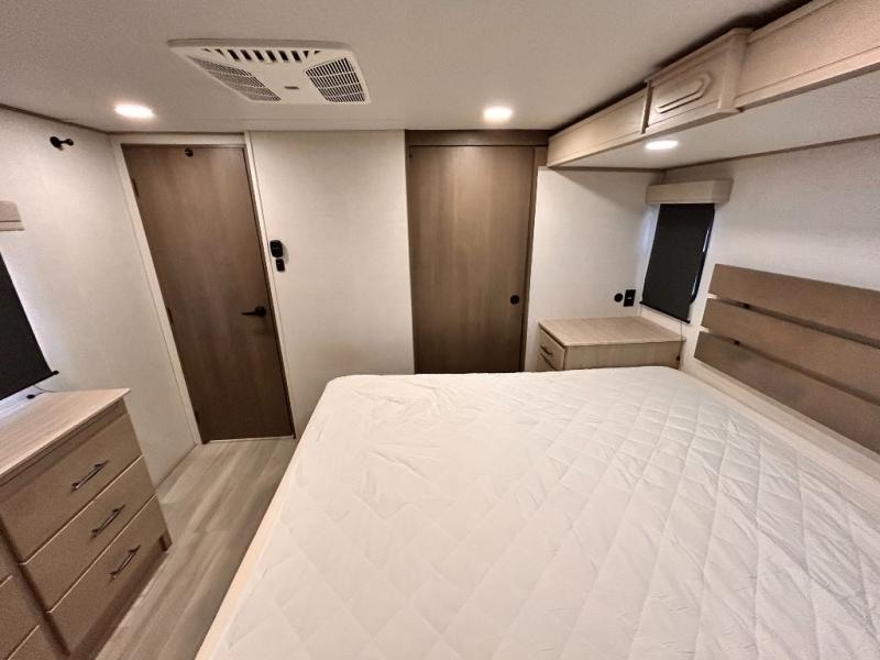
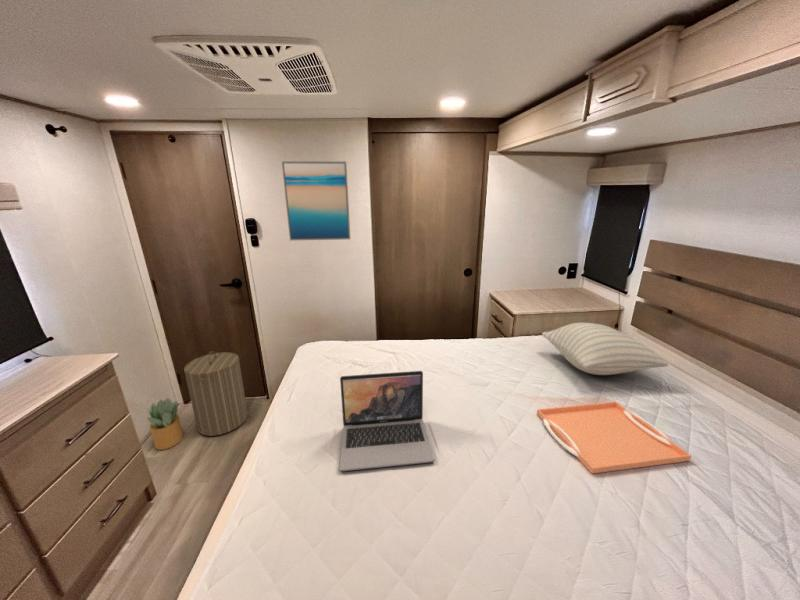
+ wall art (317, 202)
+ pillow (597, 347)
+ potted plant (163, 424)
+ laundry hamper (217, 387)
+ laptop (384, 417)
+ serving tray (605, 432)
